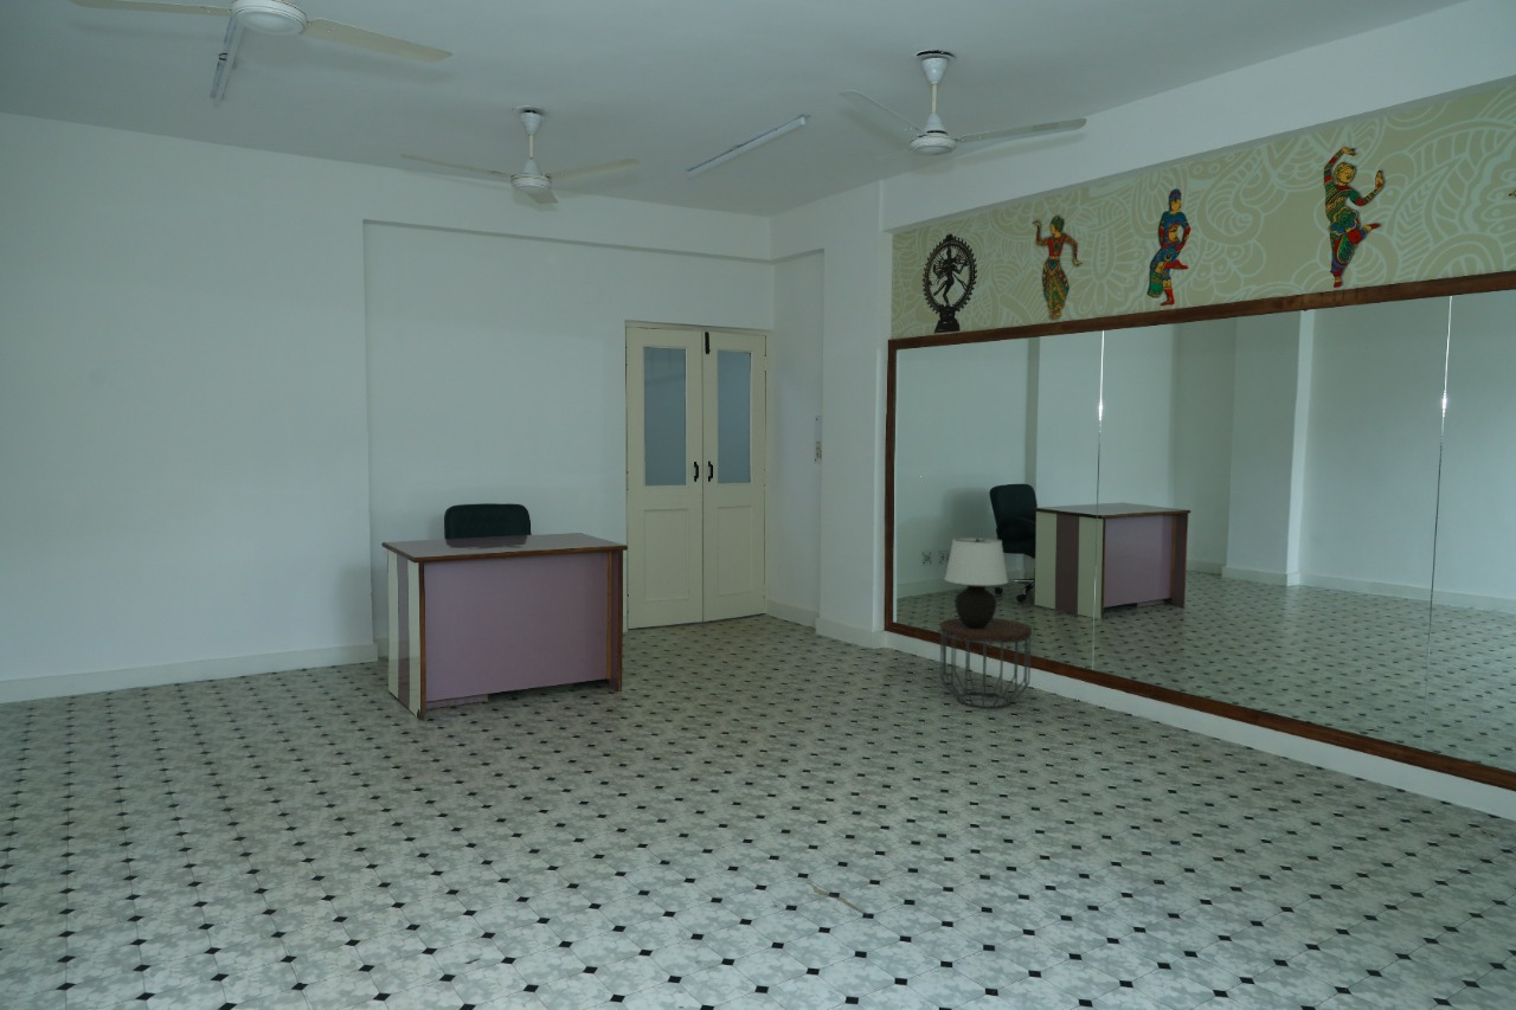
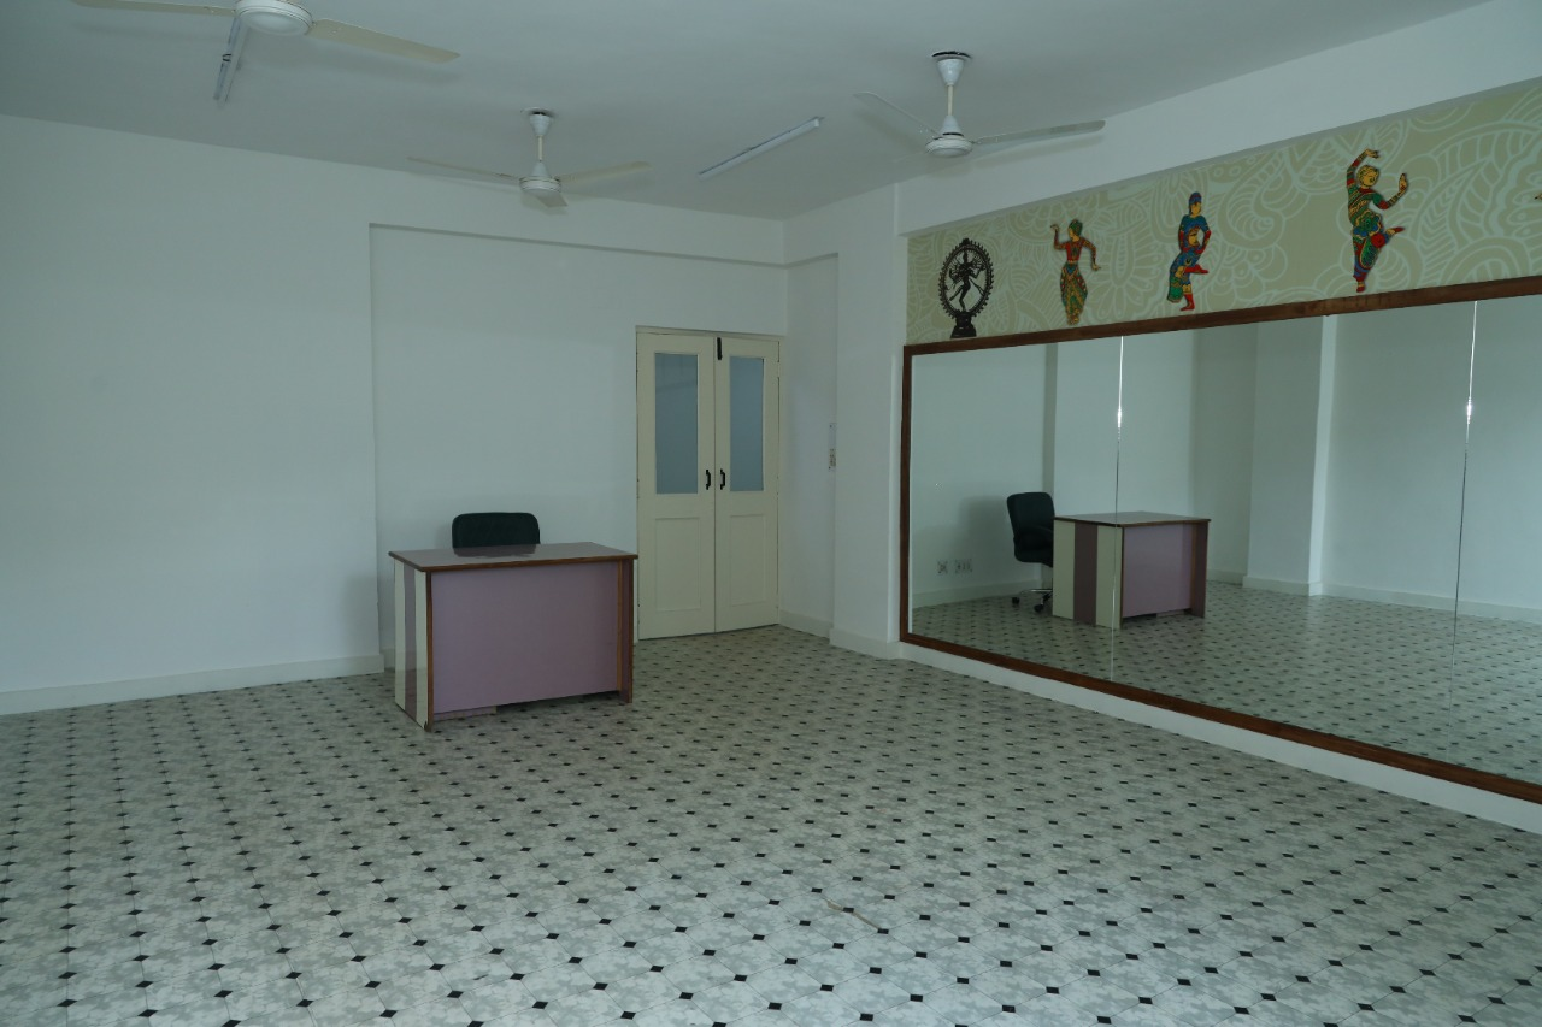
- side table (984, 663)
- table lamp (976, 583)
